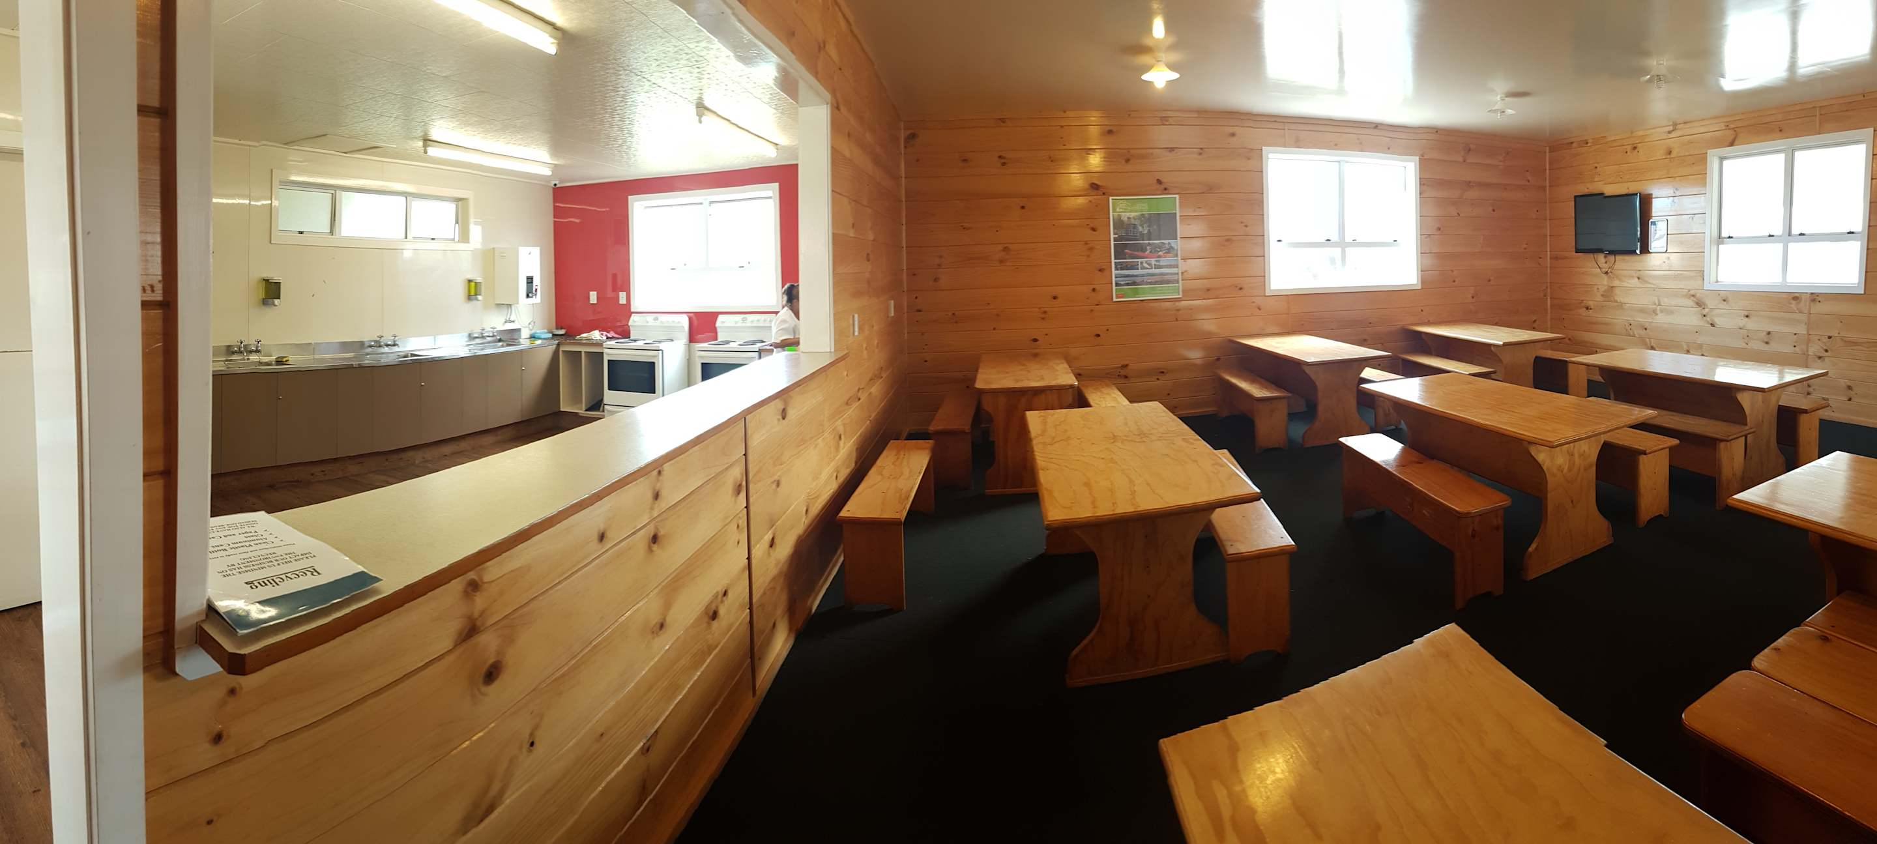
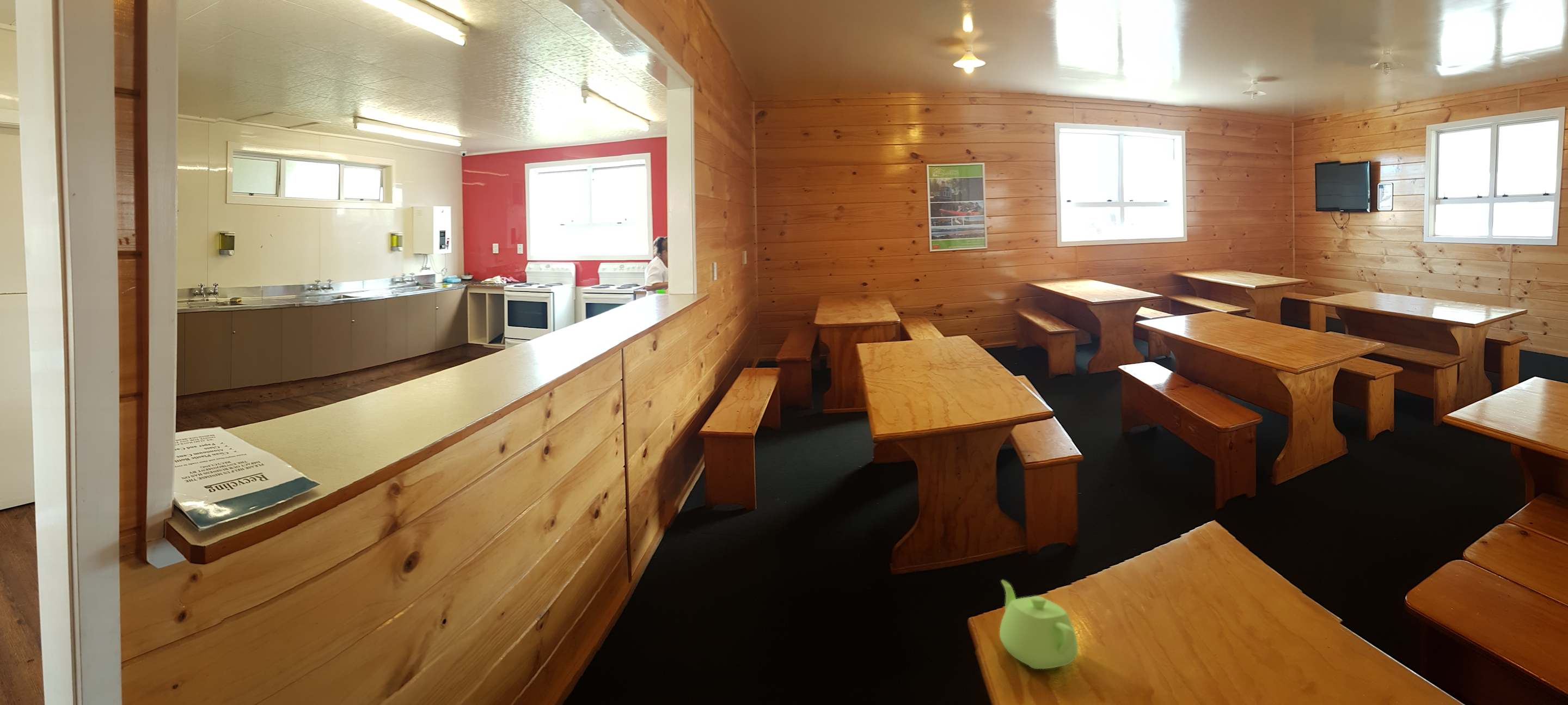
+ teapot (1035, 626)
